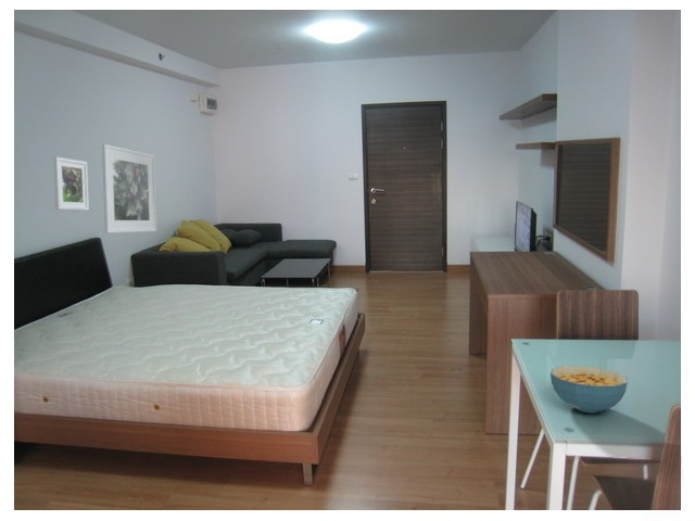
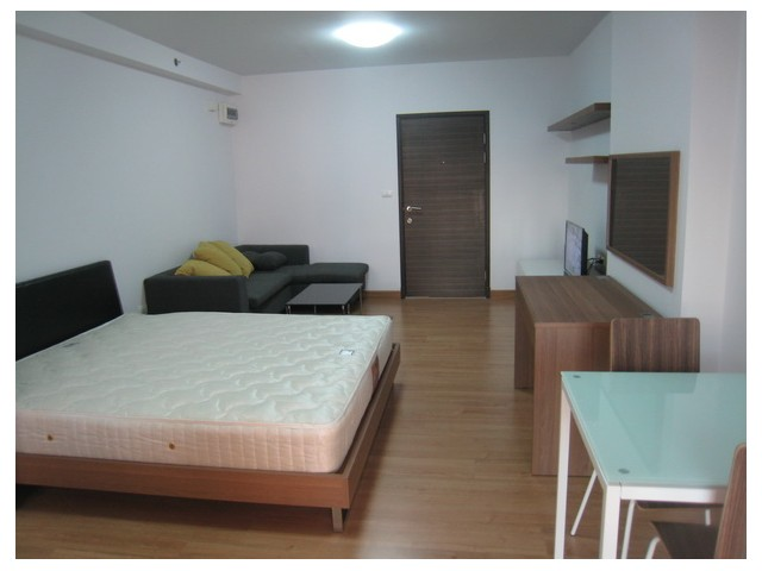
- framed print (72, 185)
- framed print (131, 191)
- cereal bowl (587, 392)
